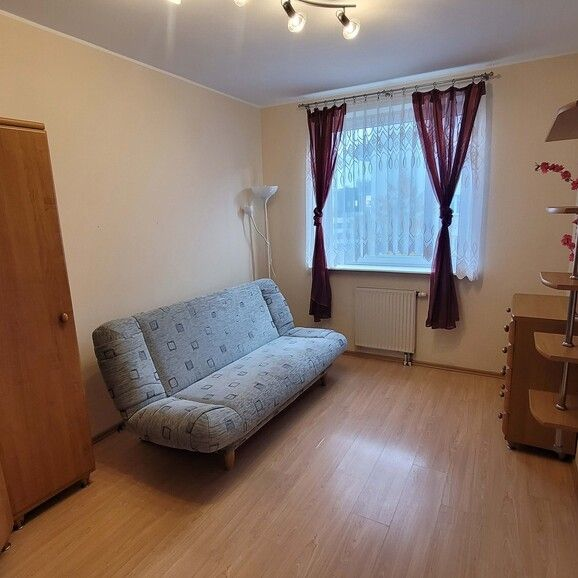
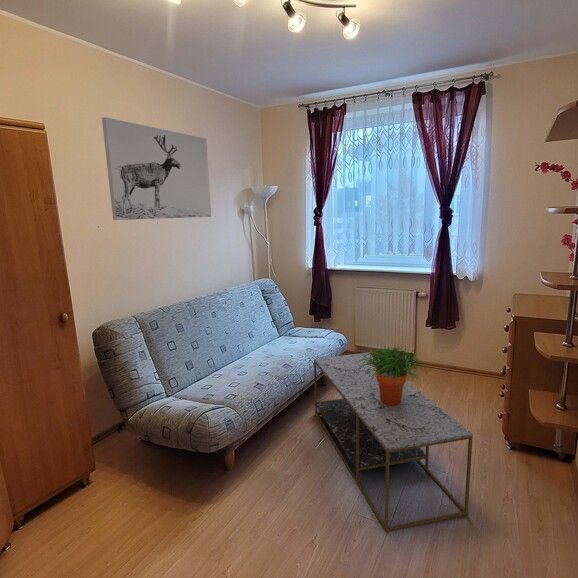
+ potted plant (392, 374)
+ coffee table (375, 421)
+ wall art (164, 174)
